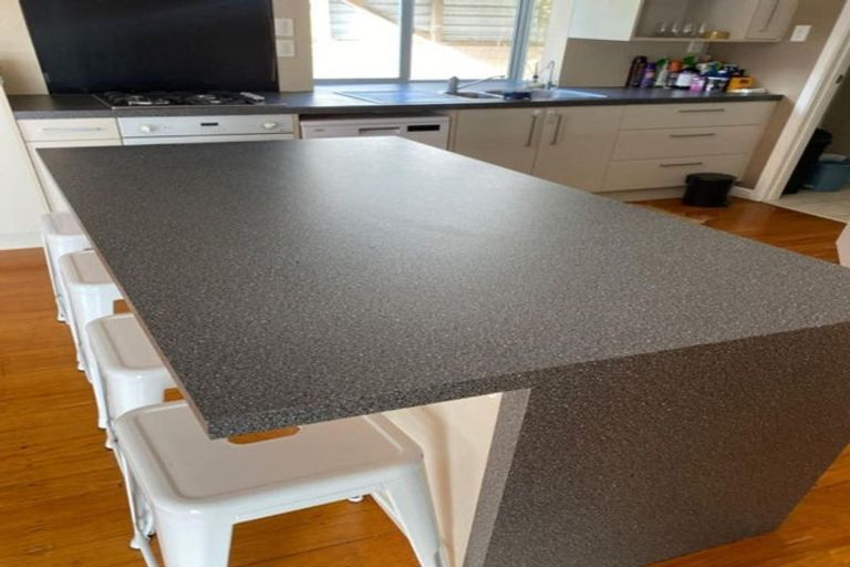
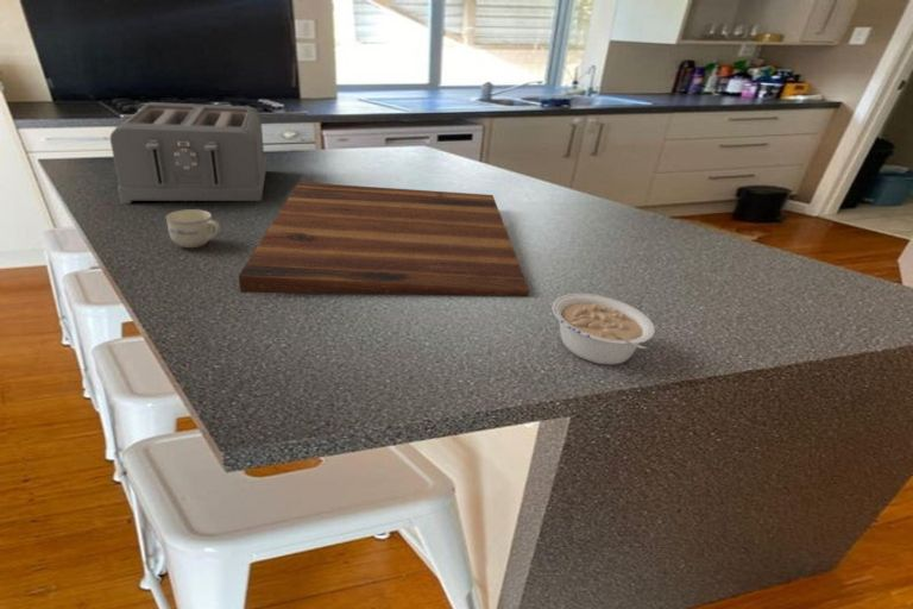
+ cutting board (392, 233)
+ toaster (196, 152)
+ legume (603, 329)
+ cup (195, 230)
